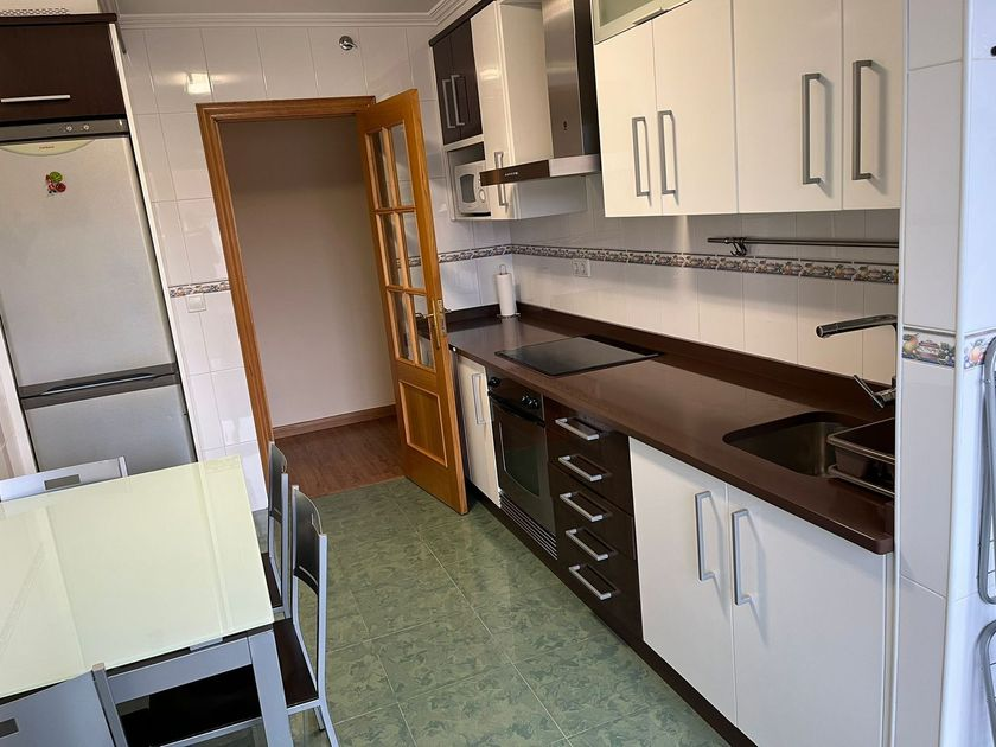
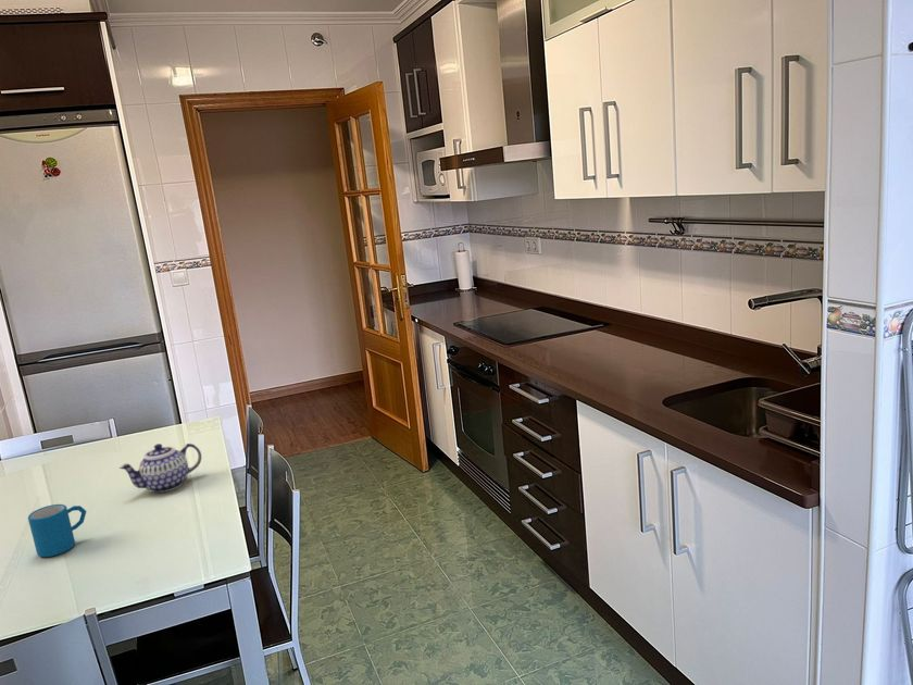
+ teapot (162, 464)
+ mug (61, 526)
